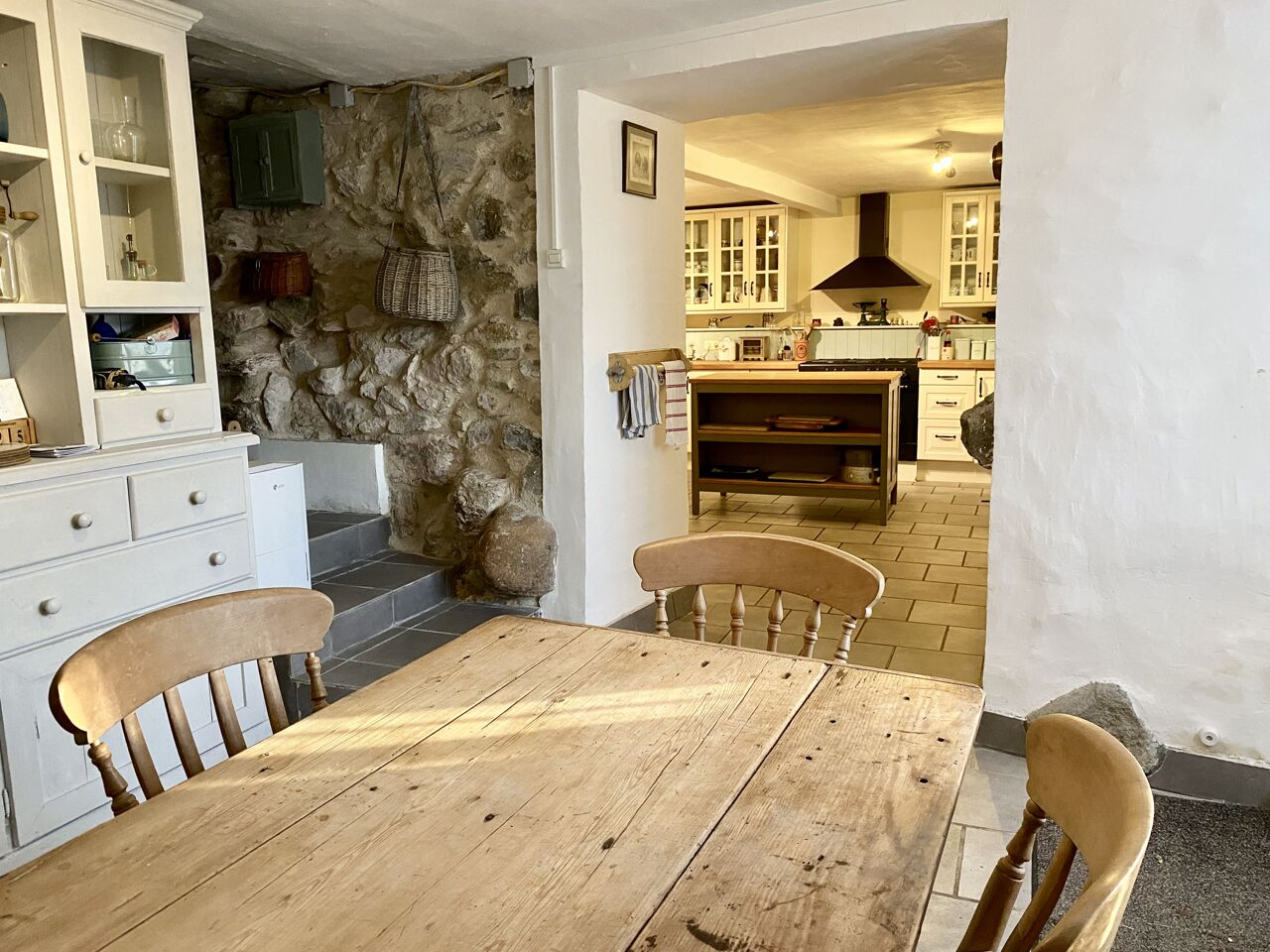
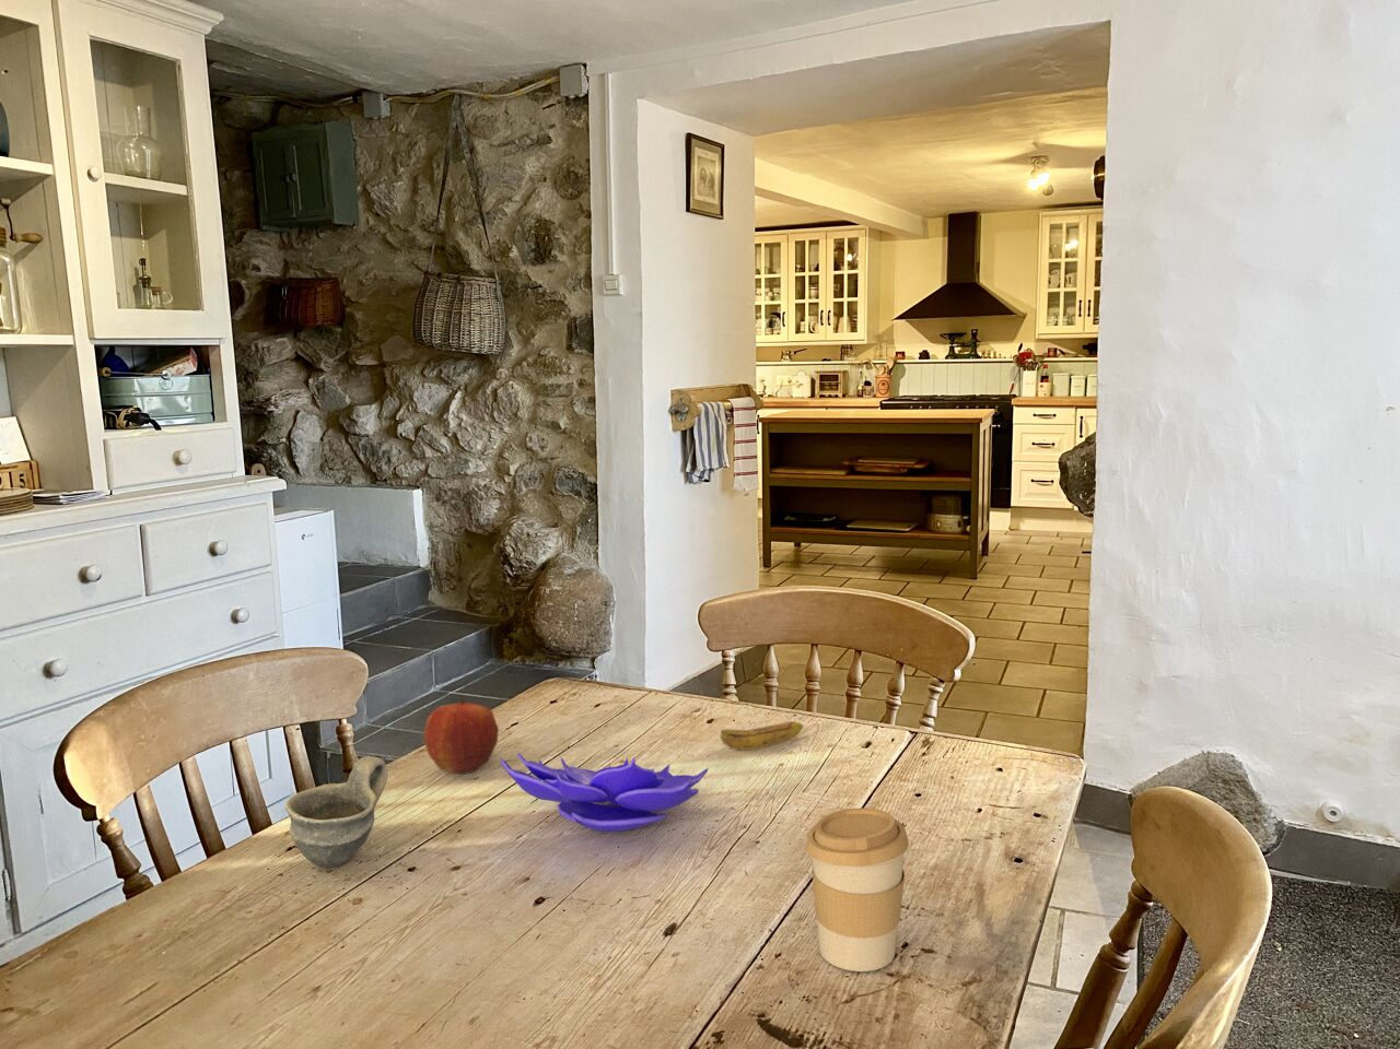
+ apple (460, 733)
+ cup (343, 815)
+ banana (764, 731)
+ coffee cup (857, 885)
+ decorative bowl (617, 775)
